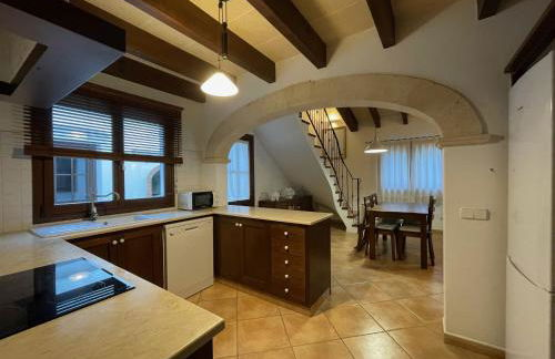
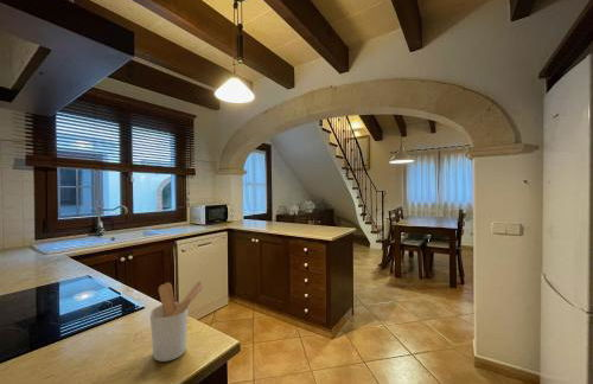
+ utensil holder (179, 316)
